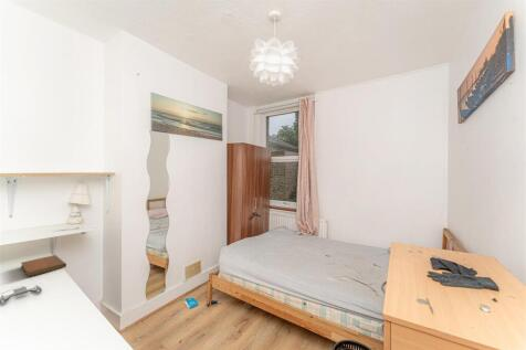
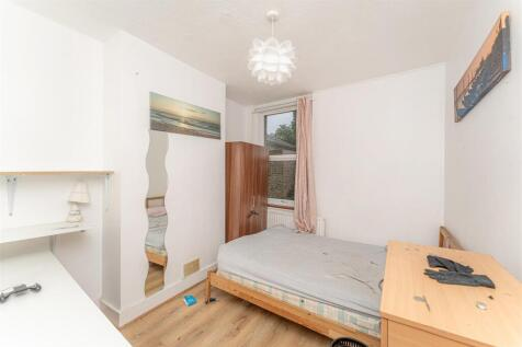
- notebook (43, 264)
